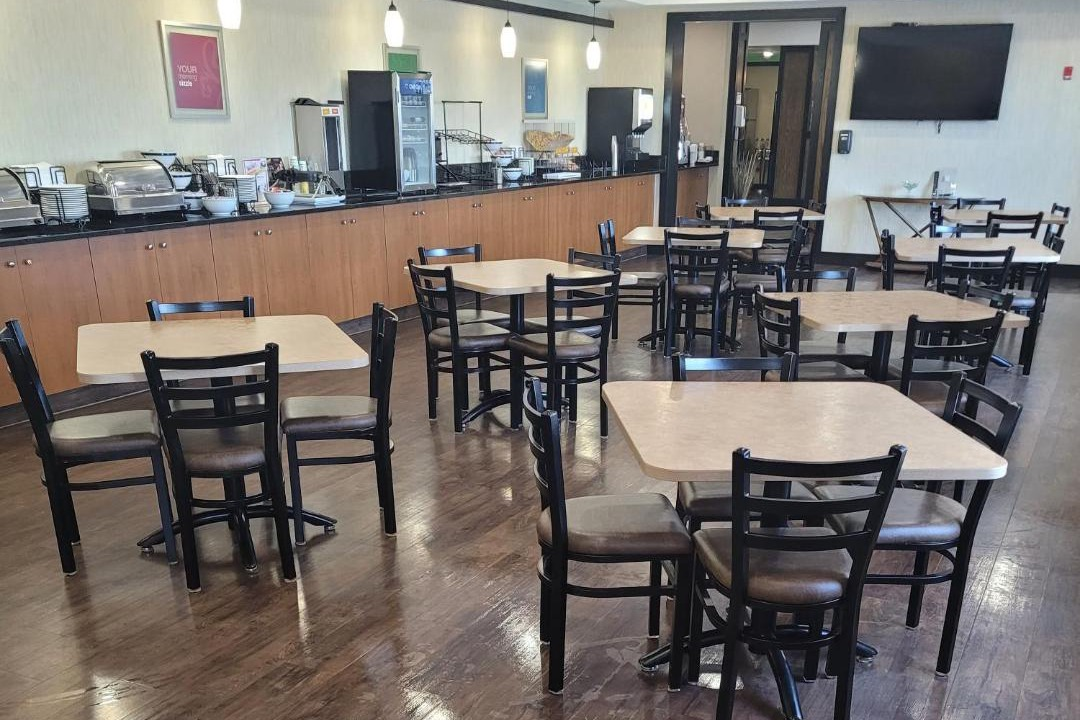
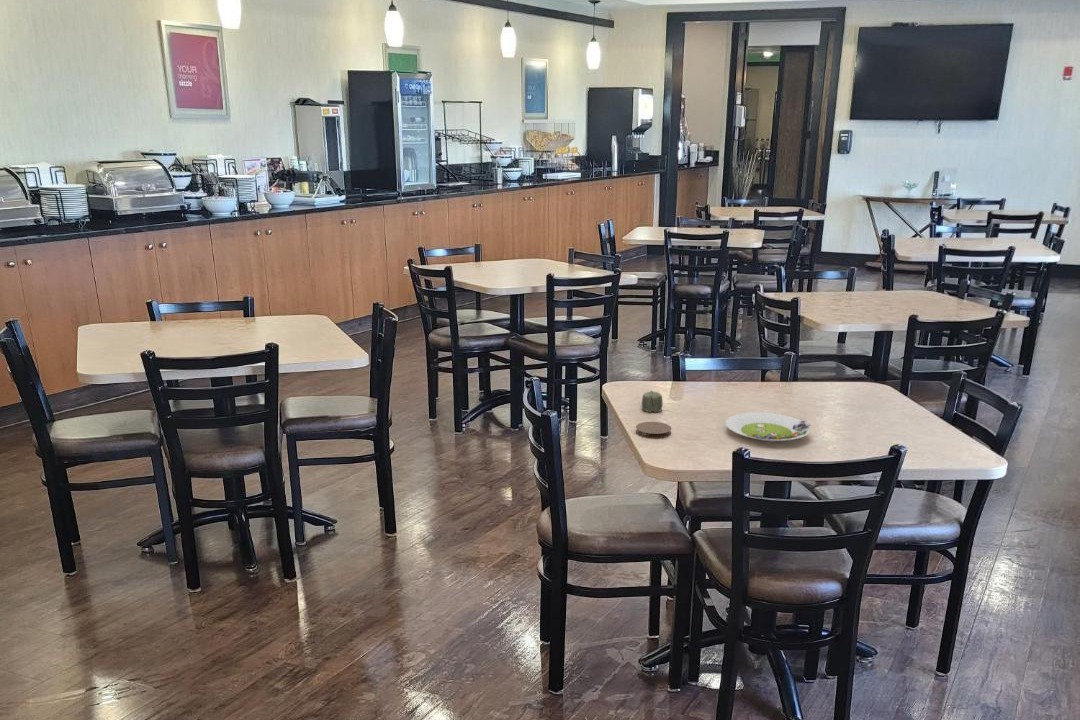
+ salad plate (767, 427)
+ cup (651, 398)
+ coaster (653, 429)
